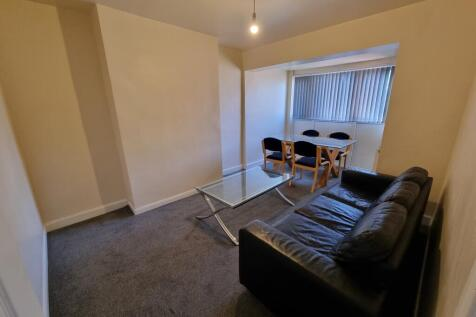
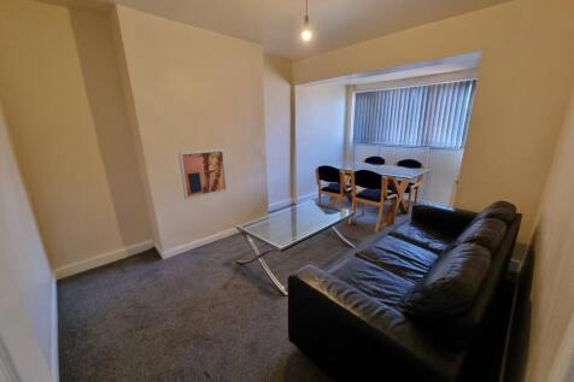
+ wall art (204, 172)
